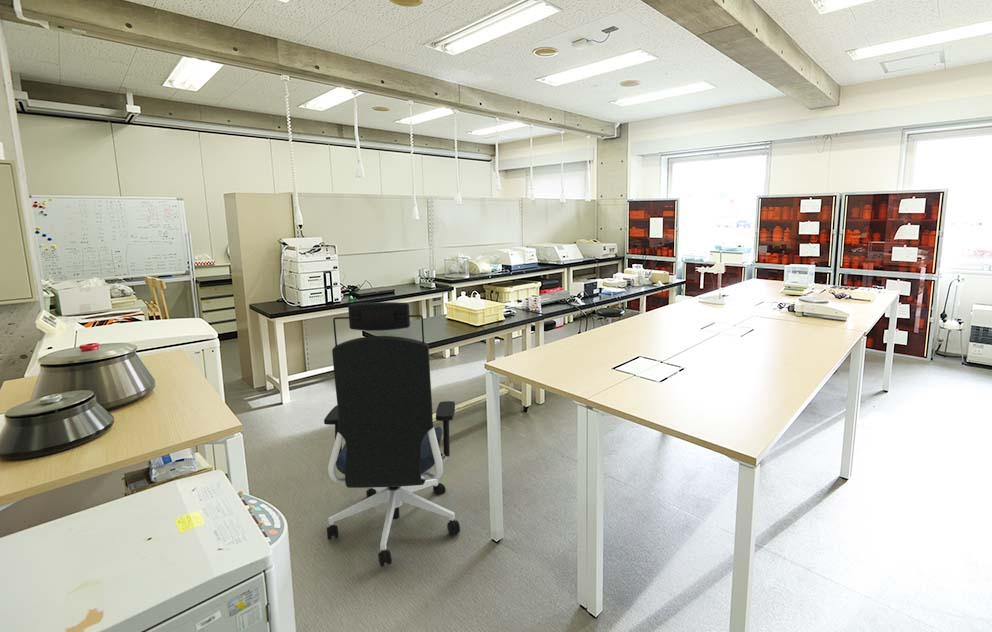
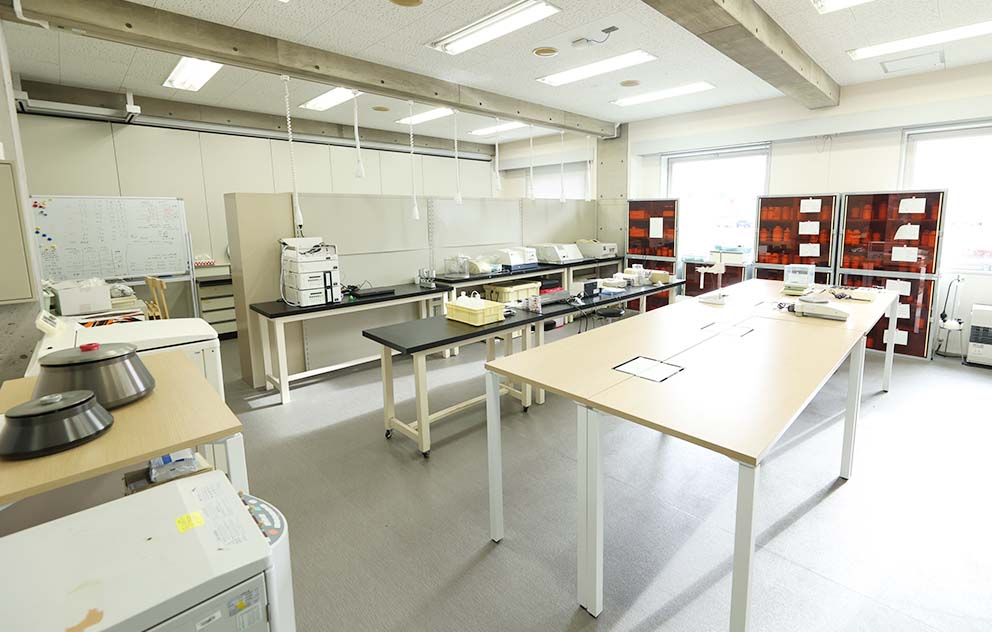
- office chair (390, 417)
